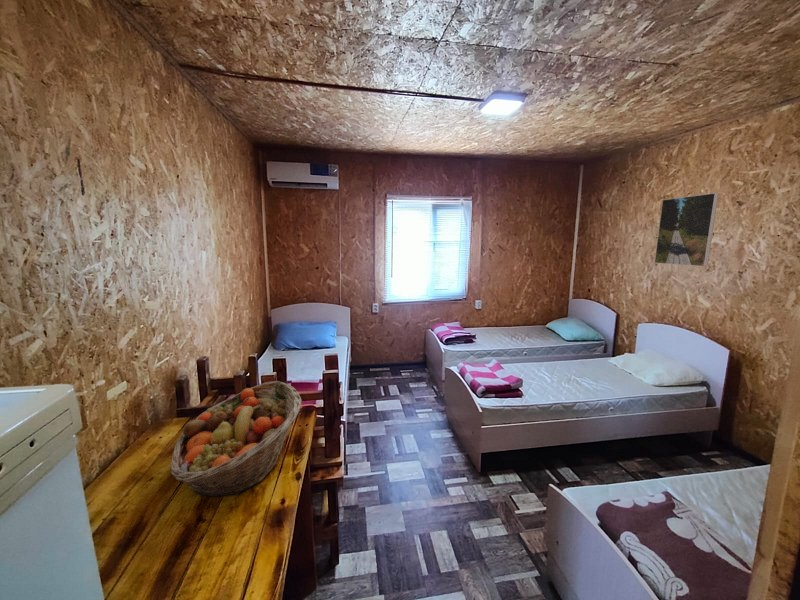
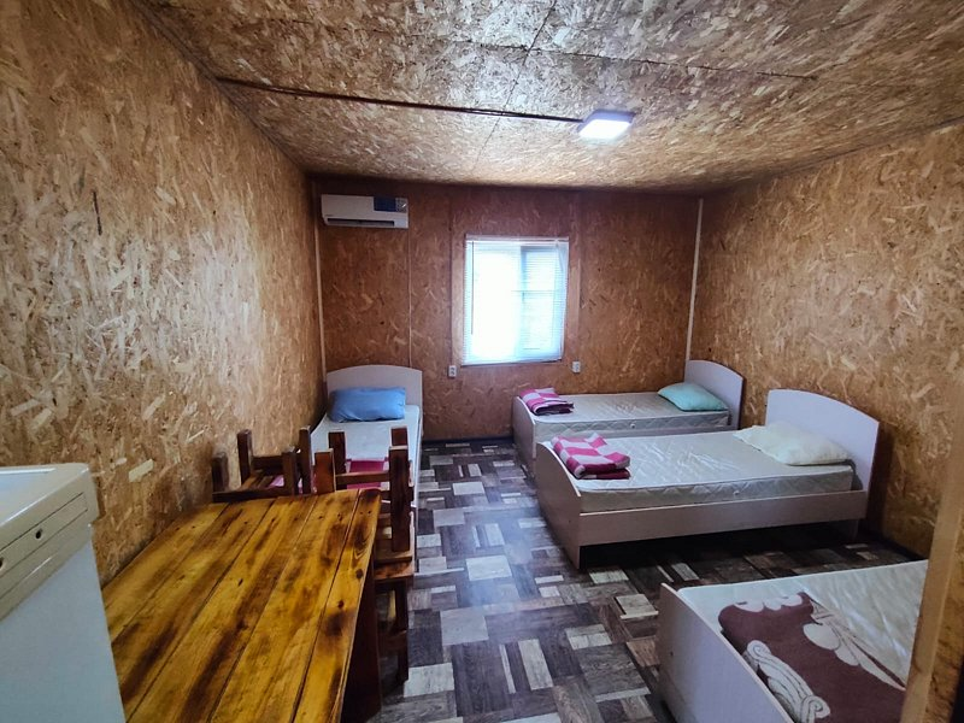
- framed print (683, 231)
- fruit basket (240, 432)
